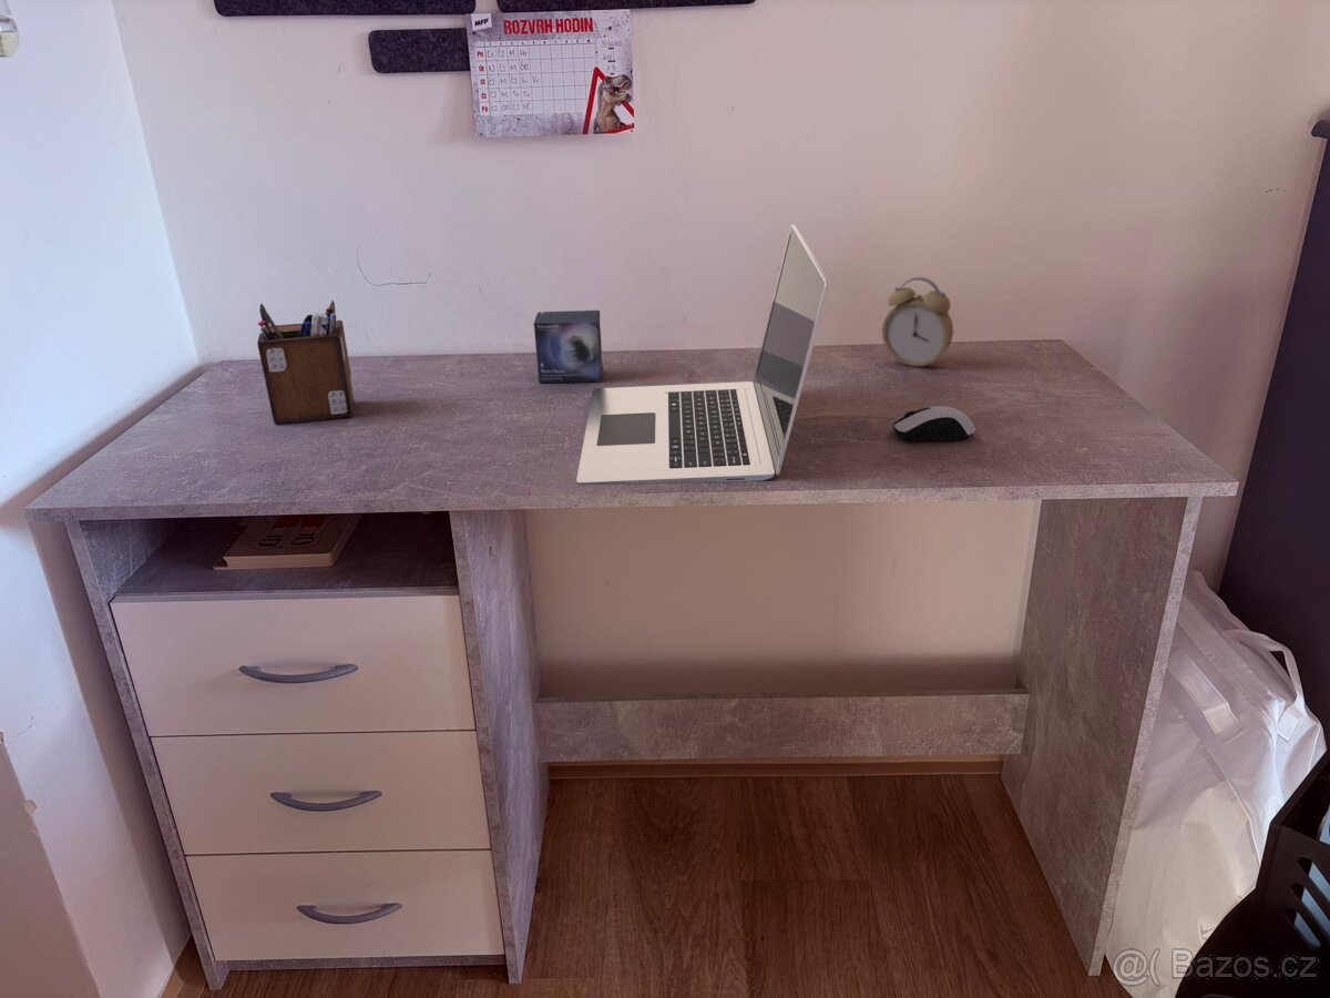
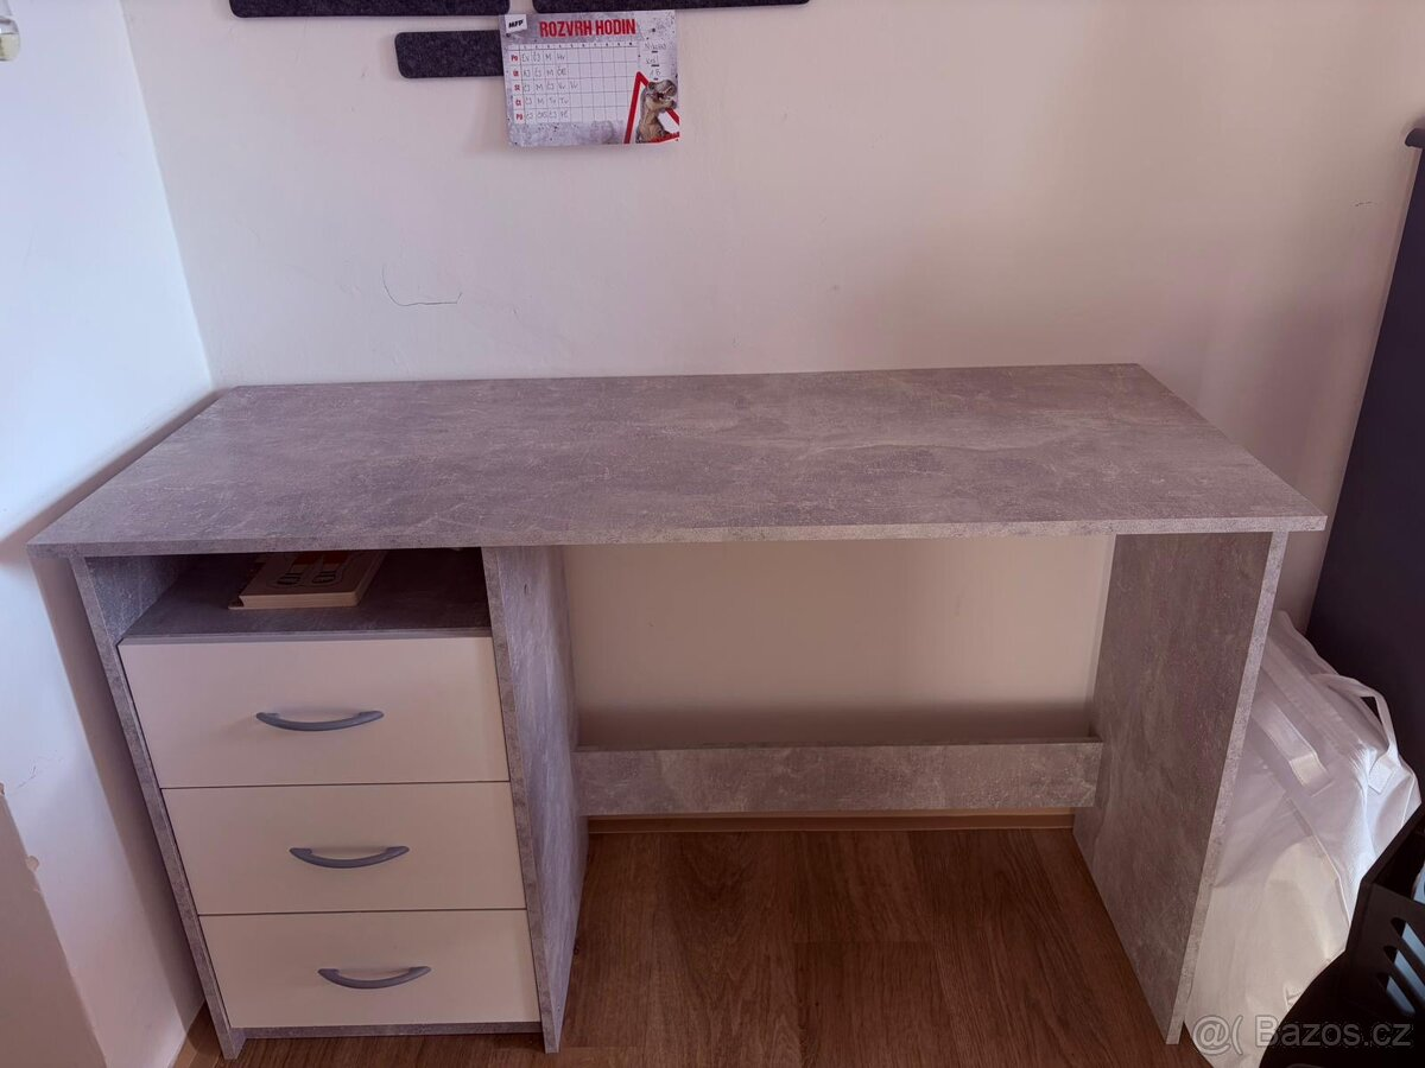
- laptop (693, 384)
- alarm clock (917, 322)
- small box (569, 346)
- computer mouse (933, 420)
- desk organizer (305, 356)
